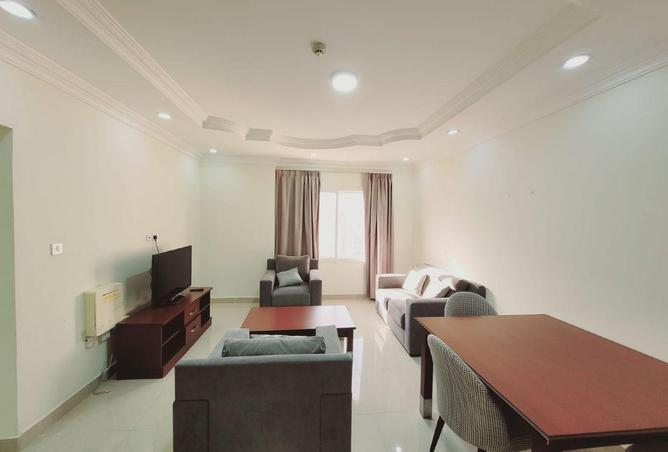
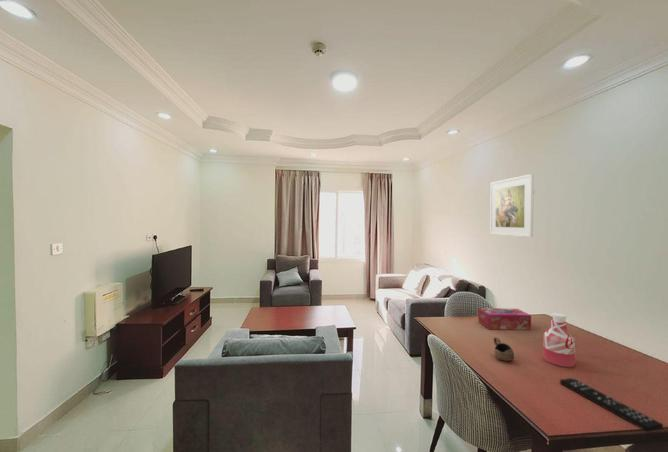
+ cup (503, 349)
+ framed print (509, 207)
+ bottle (558, 337)
+ remote control (604, 400)
+ tissue box (503, 318)
